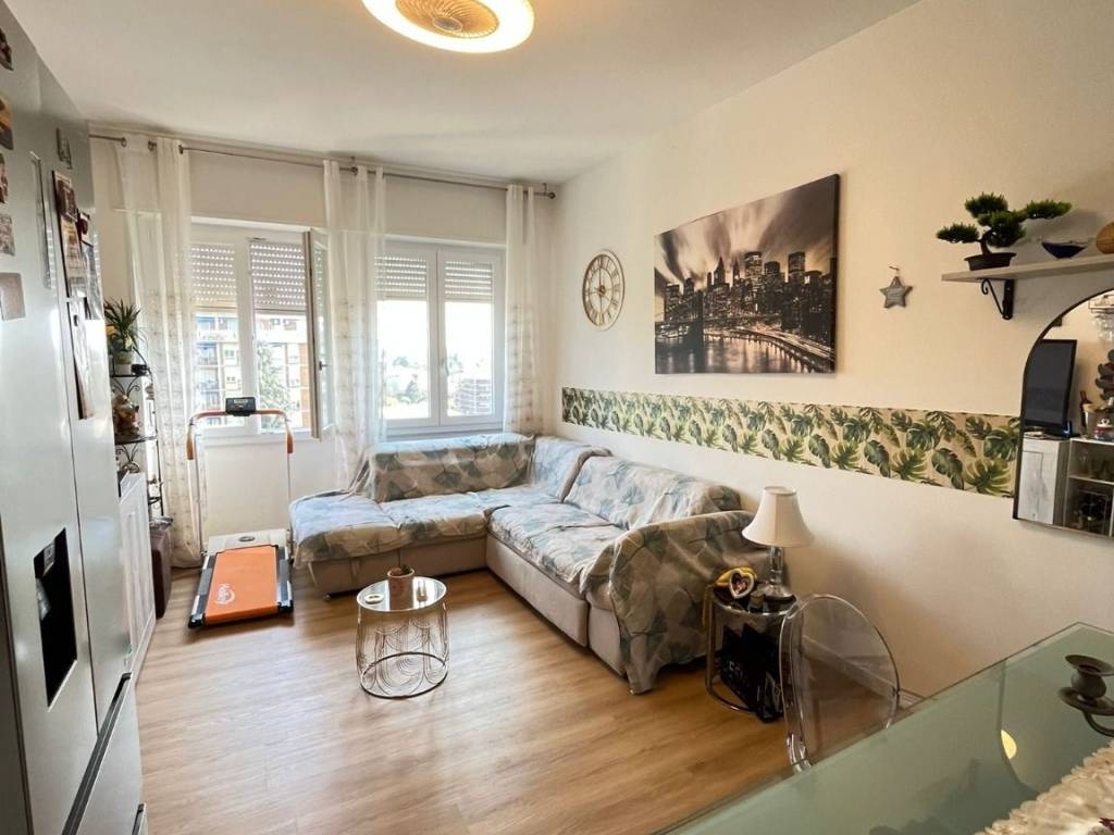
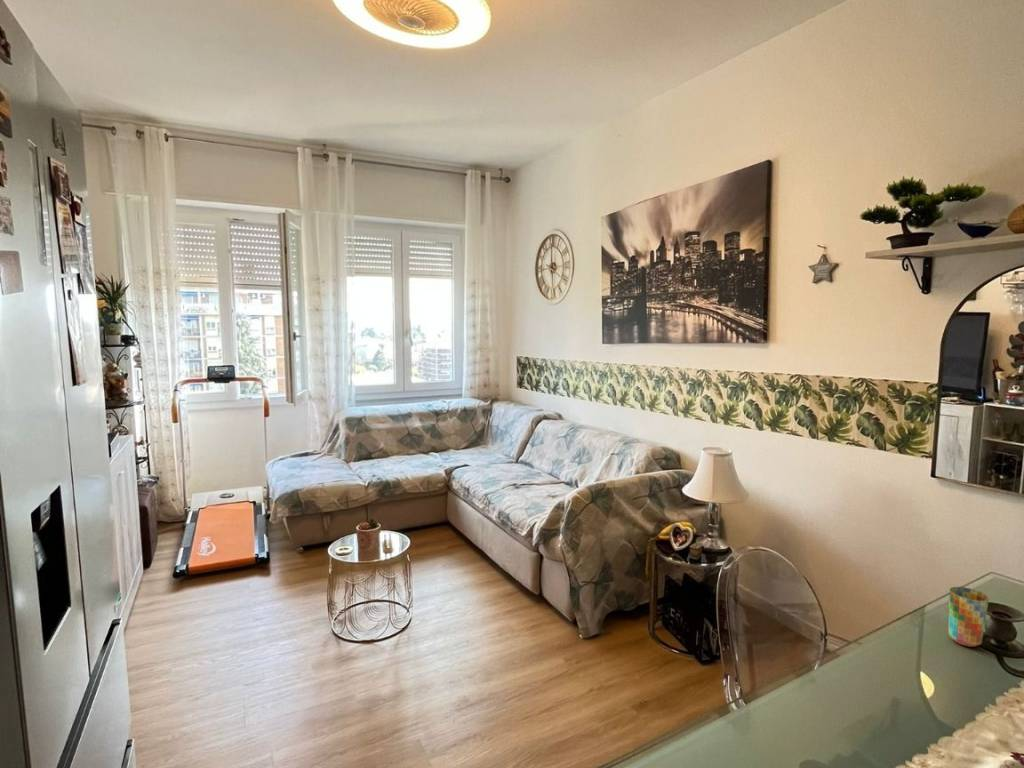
+ cup (966, 617)
